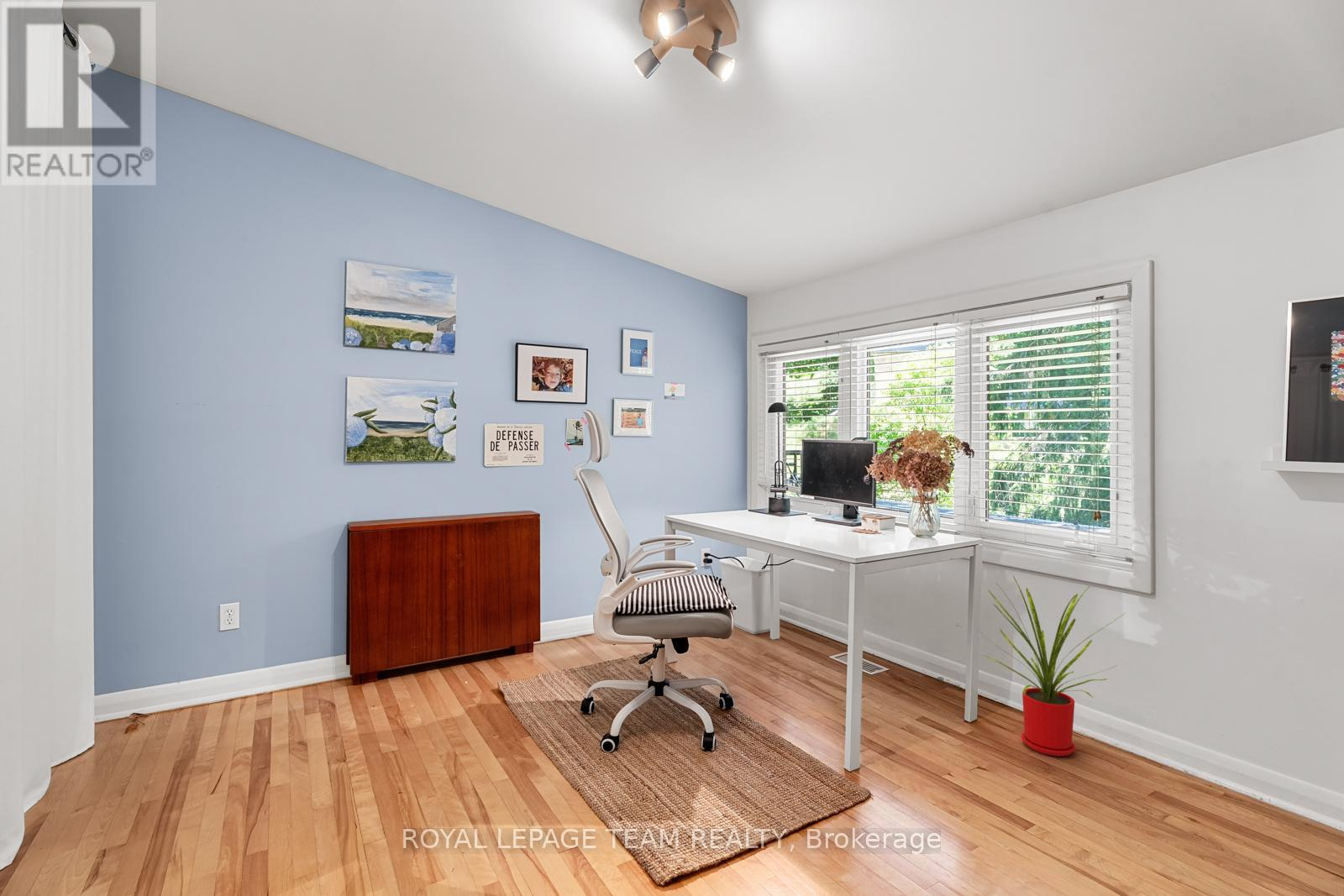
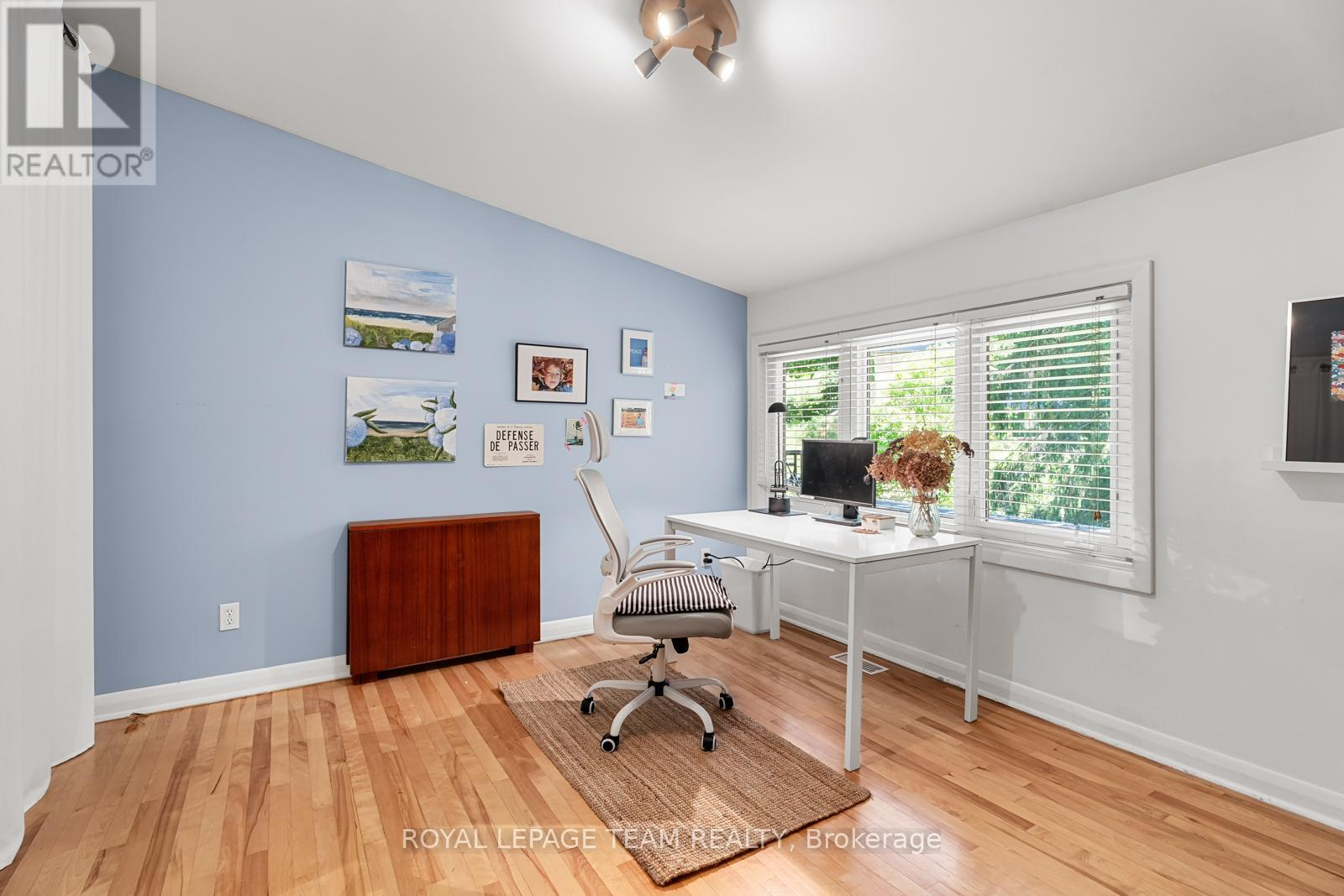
- house plant (1049, 664)
